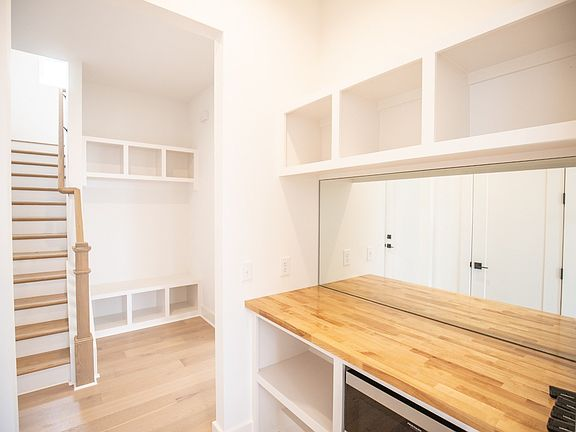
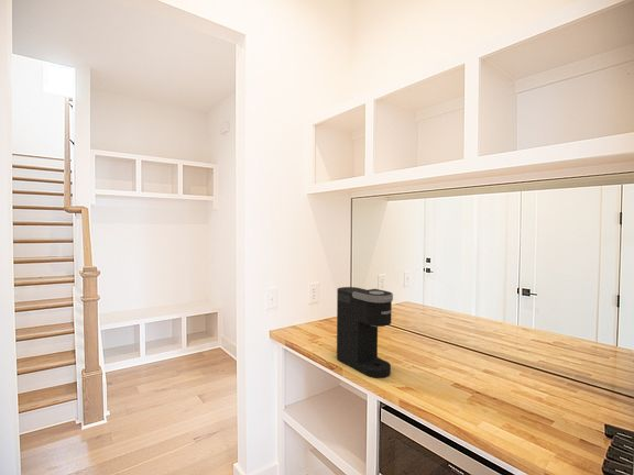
+ coffee maker (362, 327)
